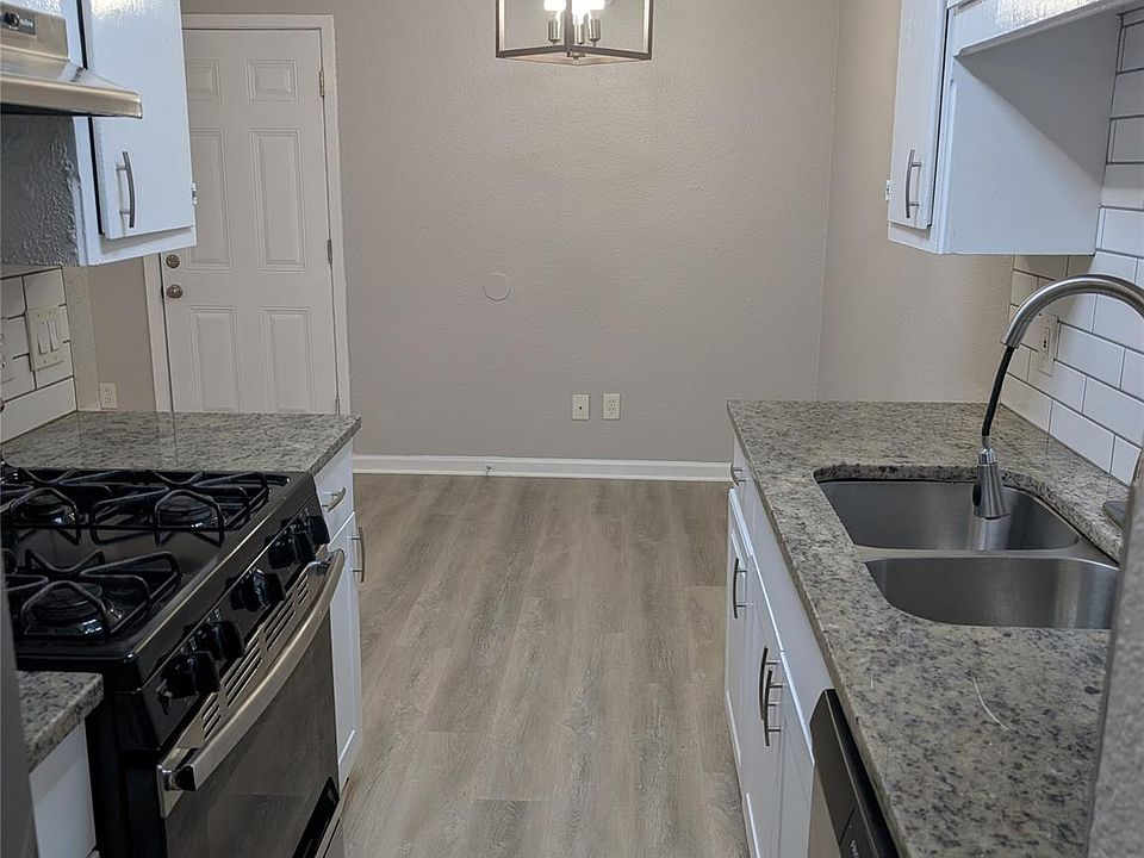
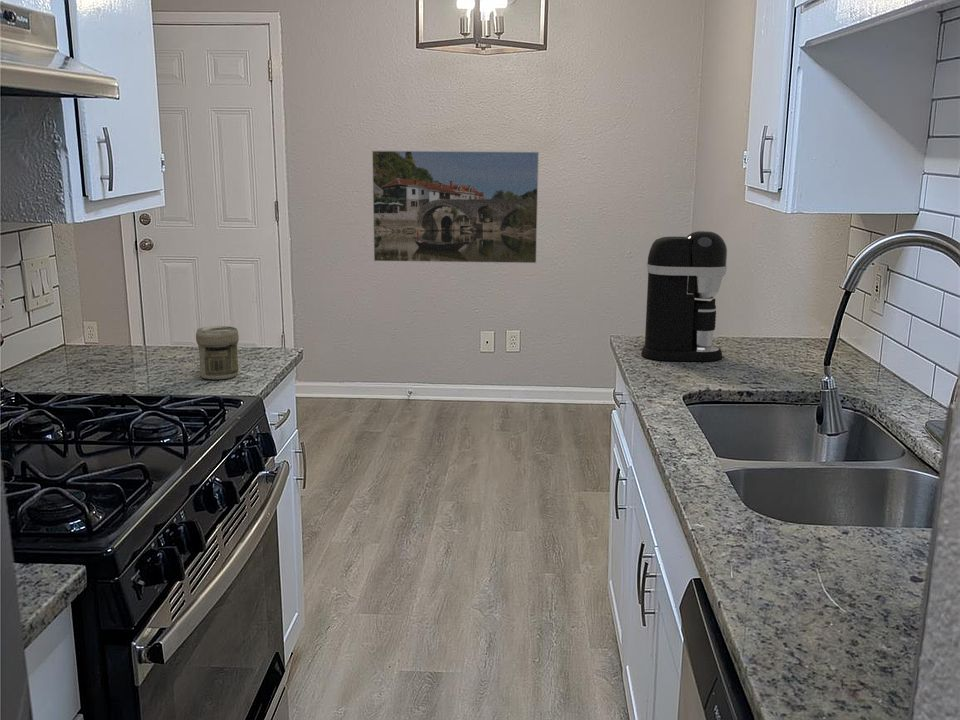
+ jar (218, 352)
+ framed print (455, 207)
+ coffee maker (684, 294)
